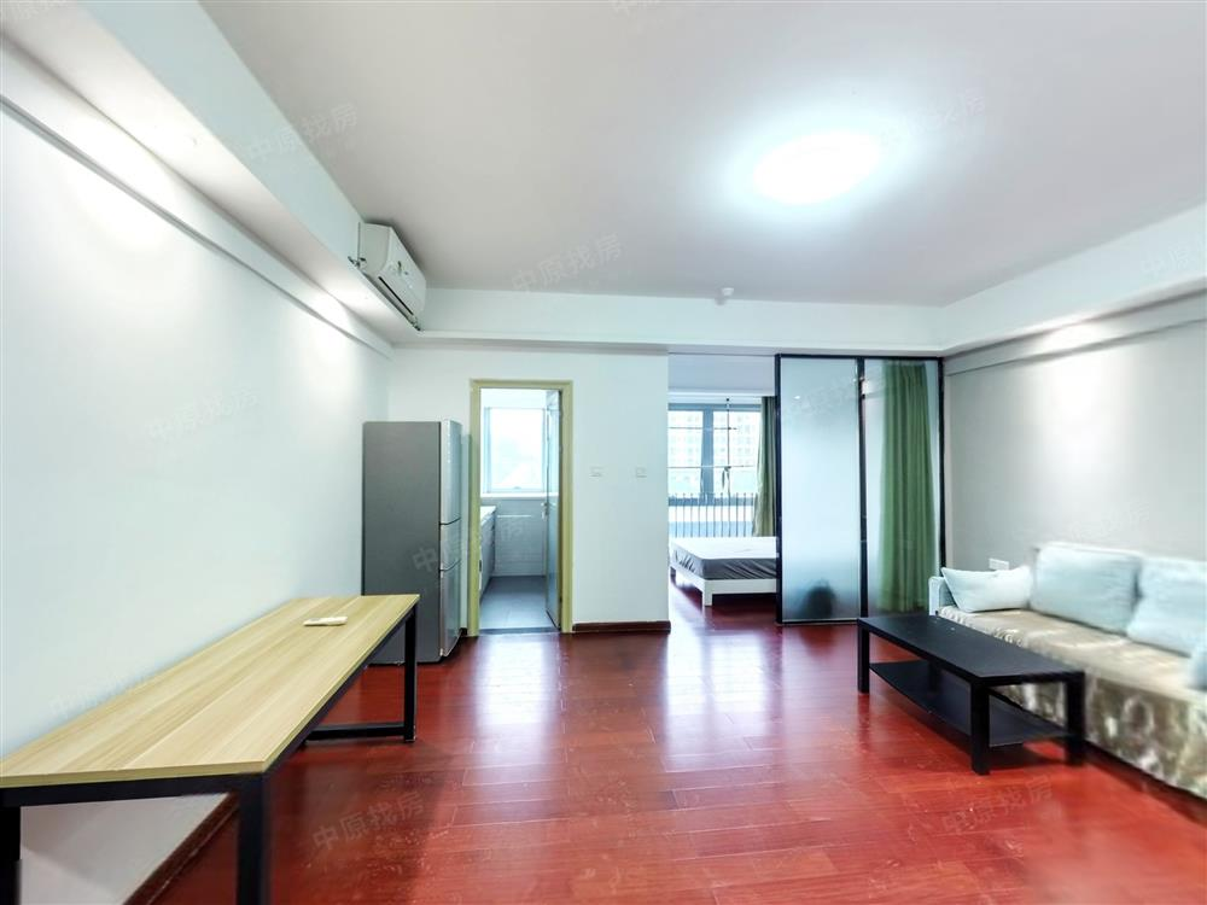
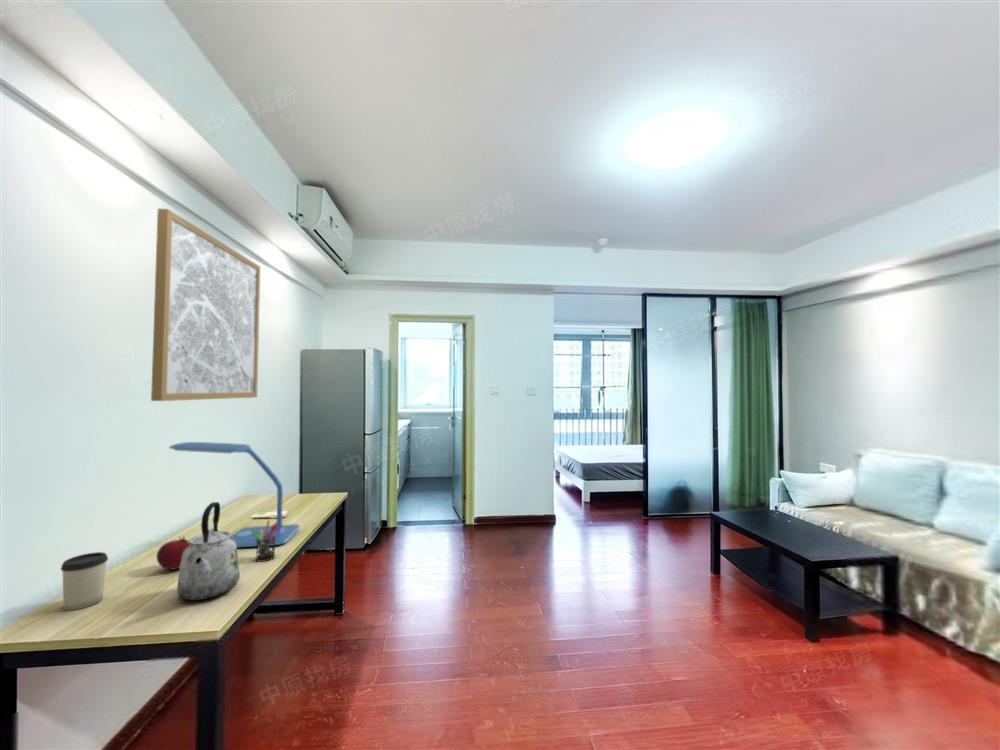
+ cup (84, 580)
+ desk lamp (261, 467)
+ pen holder (263, 540)
+ fruit (177, 553)
+ kettle (207, 551)
+ wall art (216, 320)
